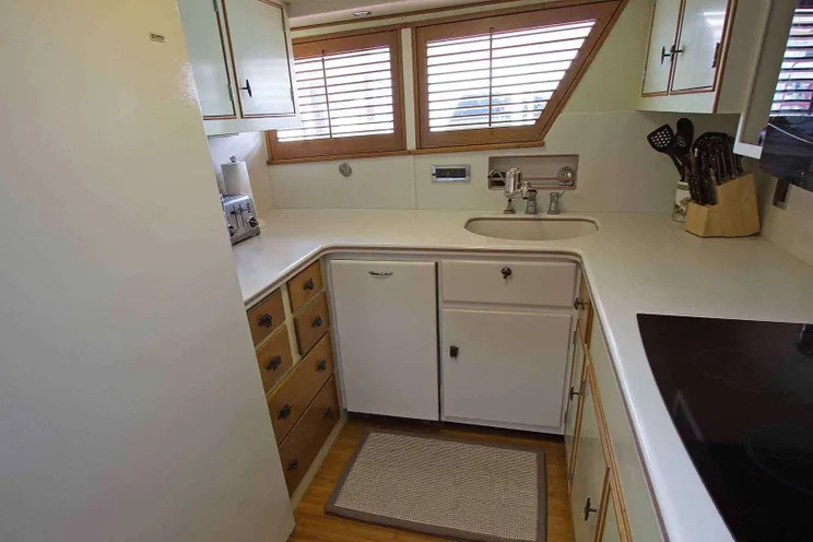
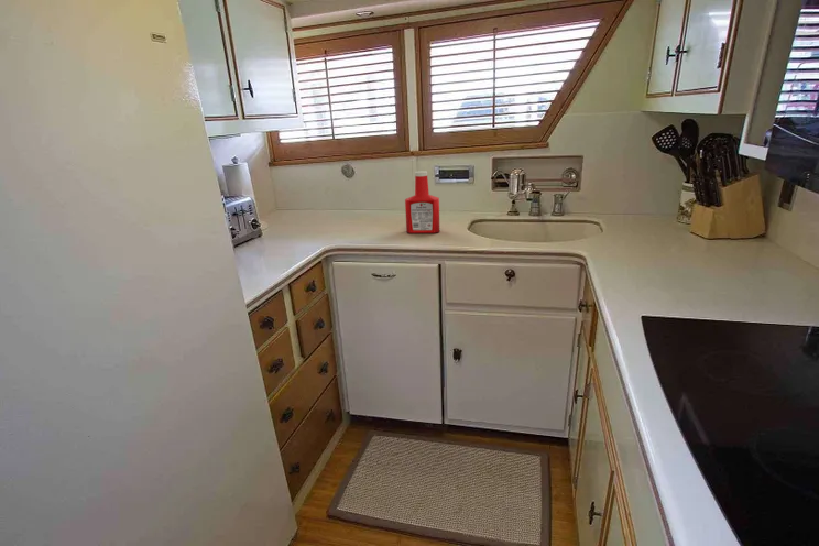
+ soap bottle (422, 201)
